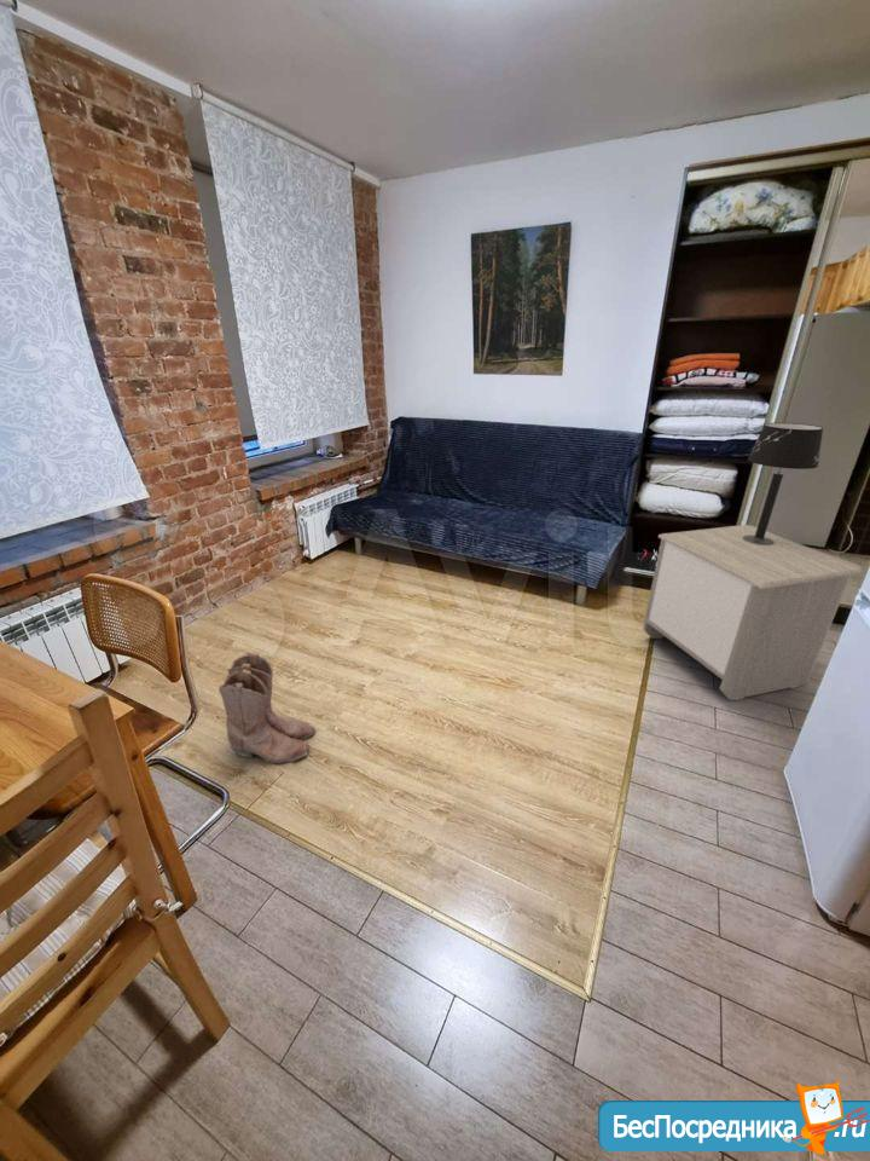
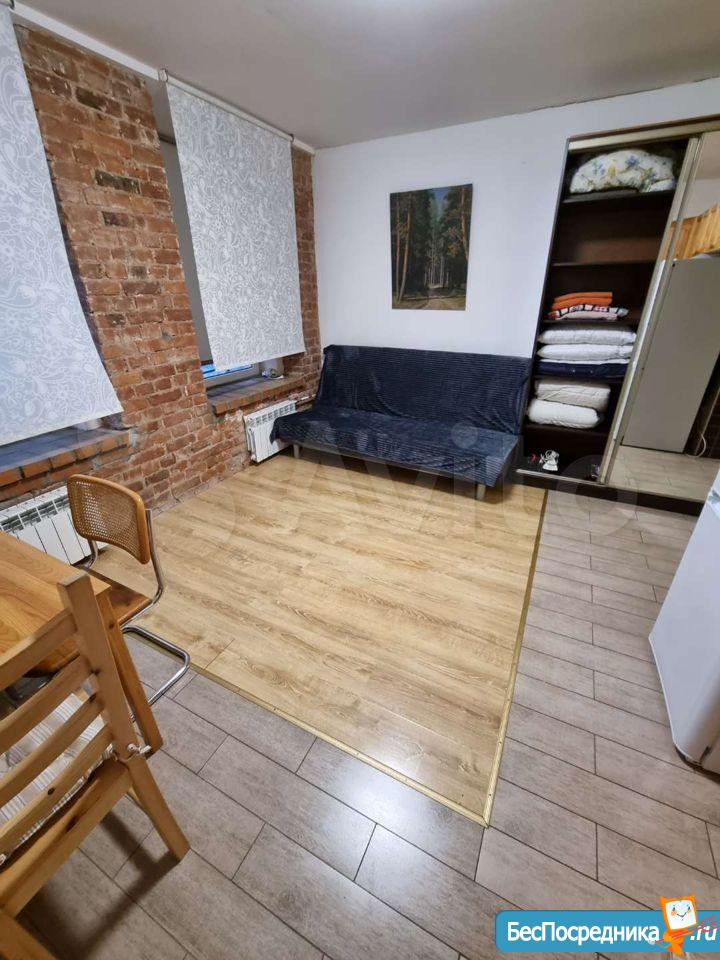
- table lamp (775, 485)
- boots (267, 705)
- nightstand (737, 607)
